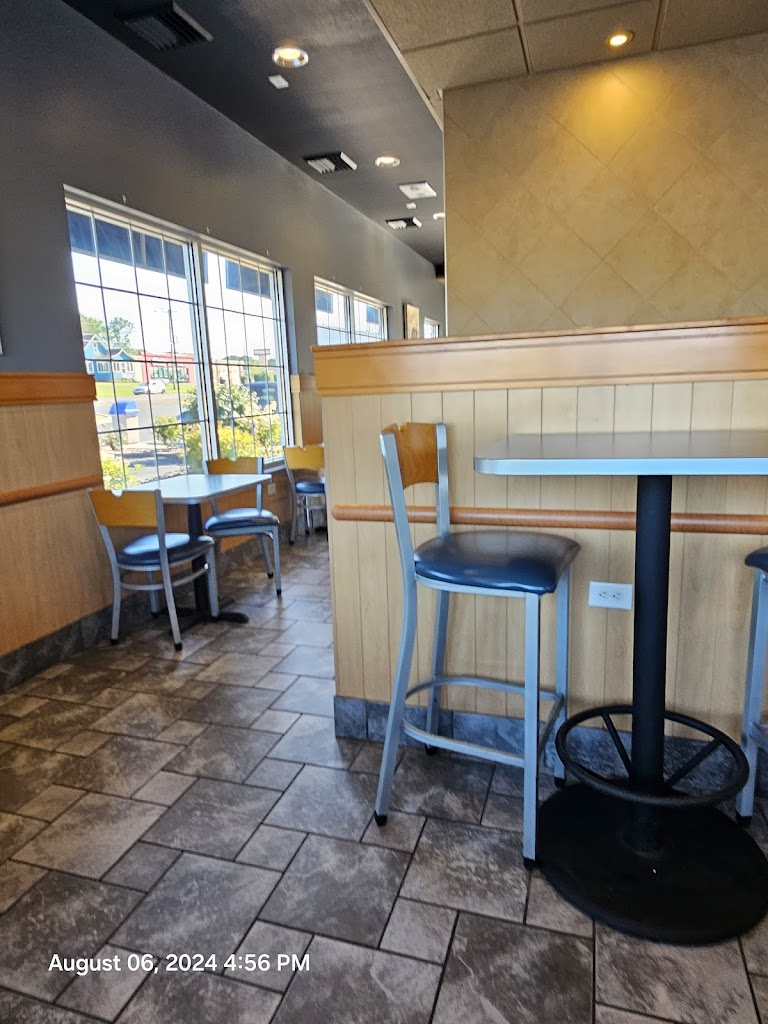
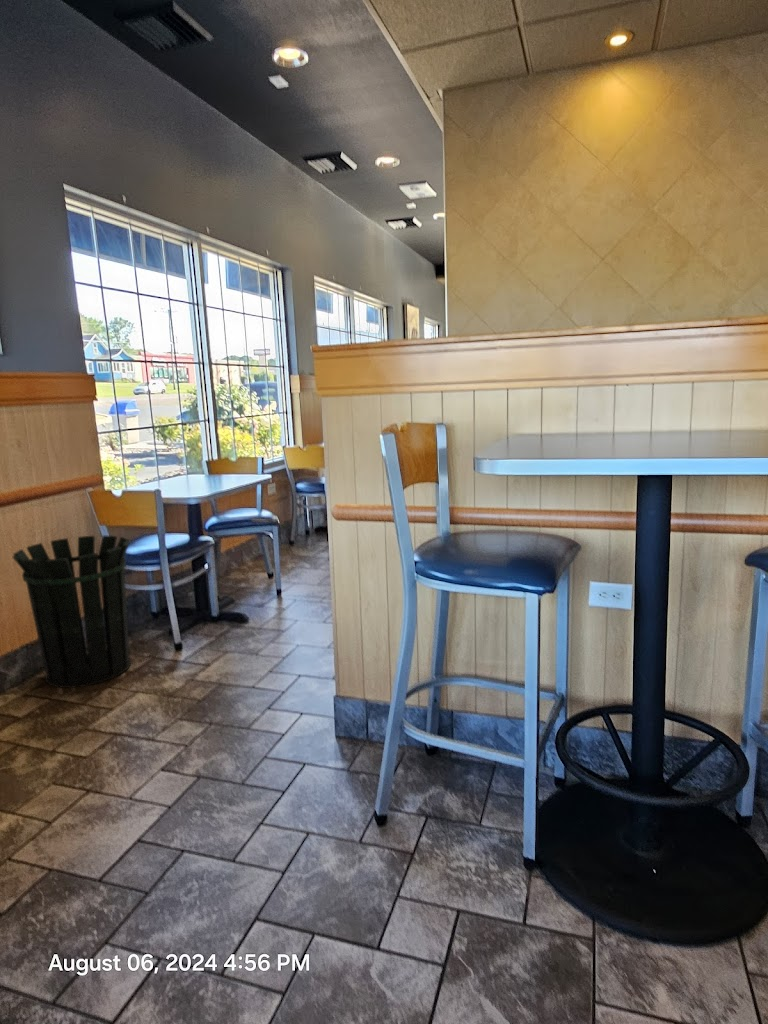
+ waste bin (79, 609)
